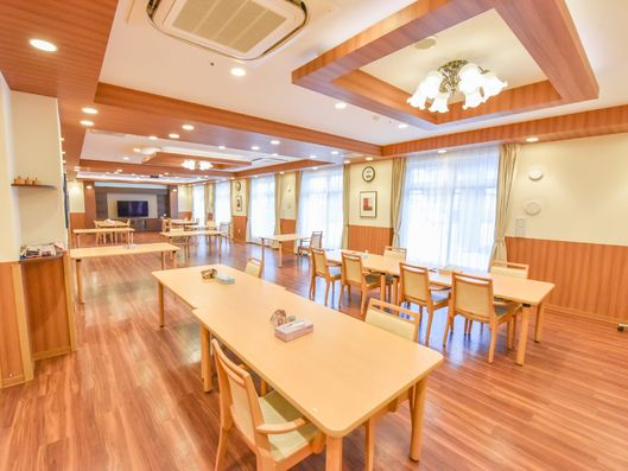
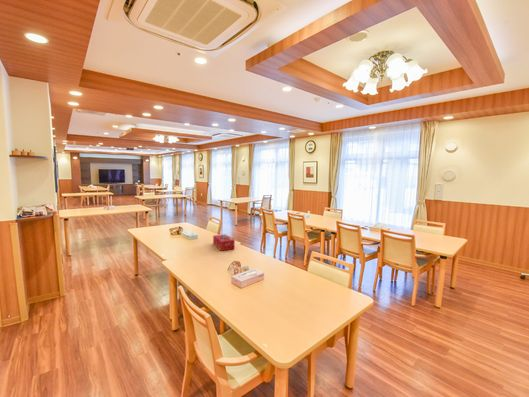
+ tissue box (223, 242)
